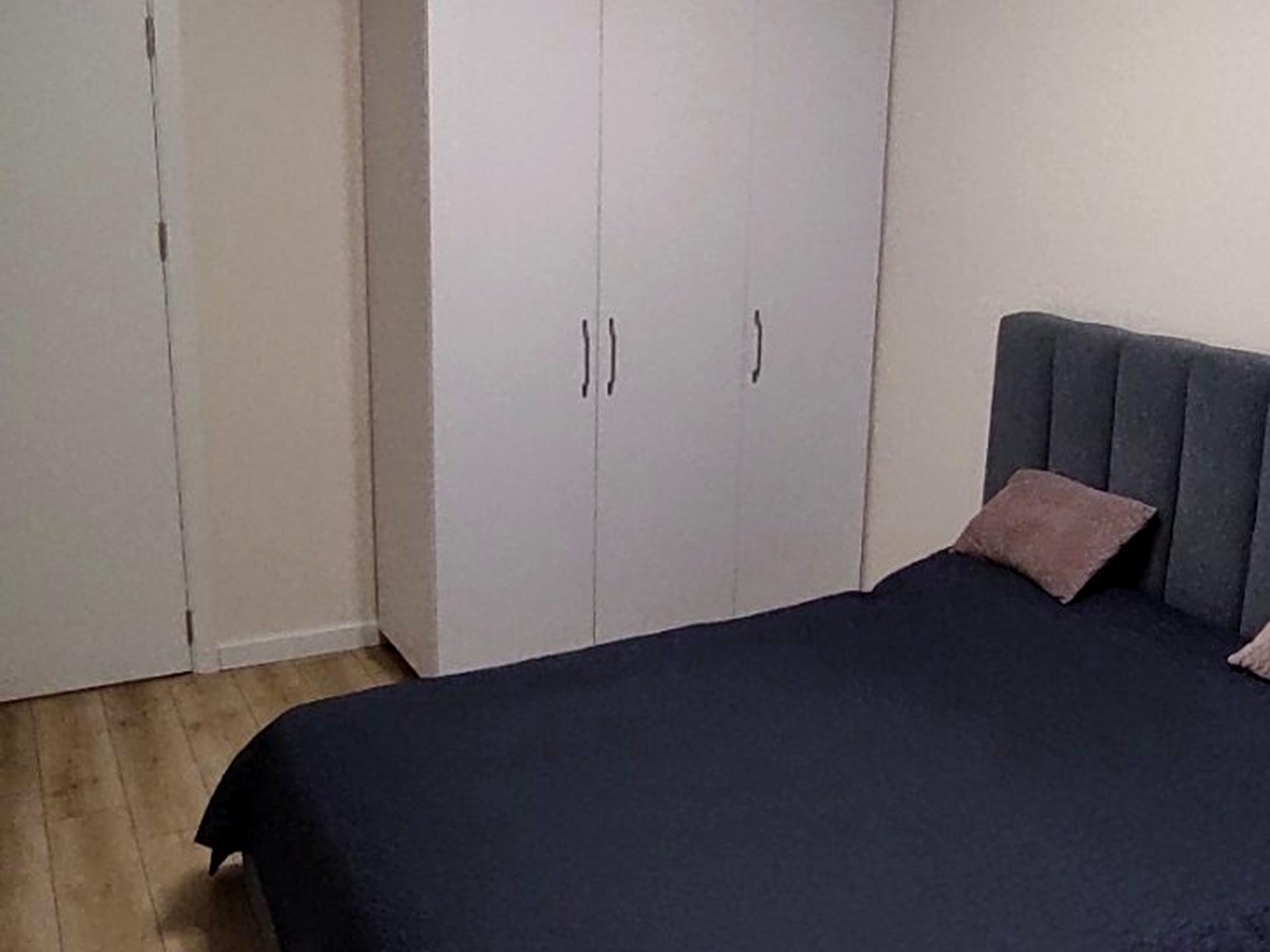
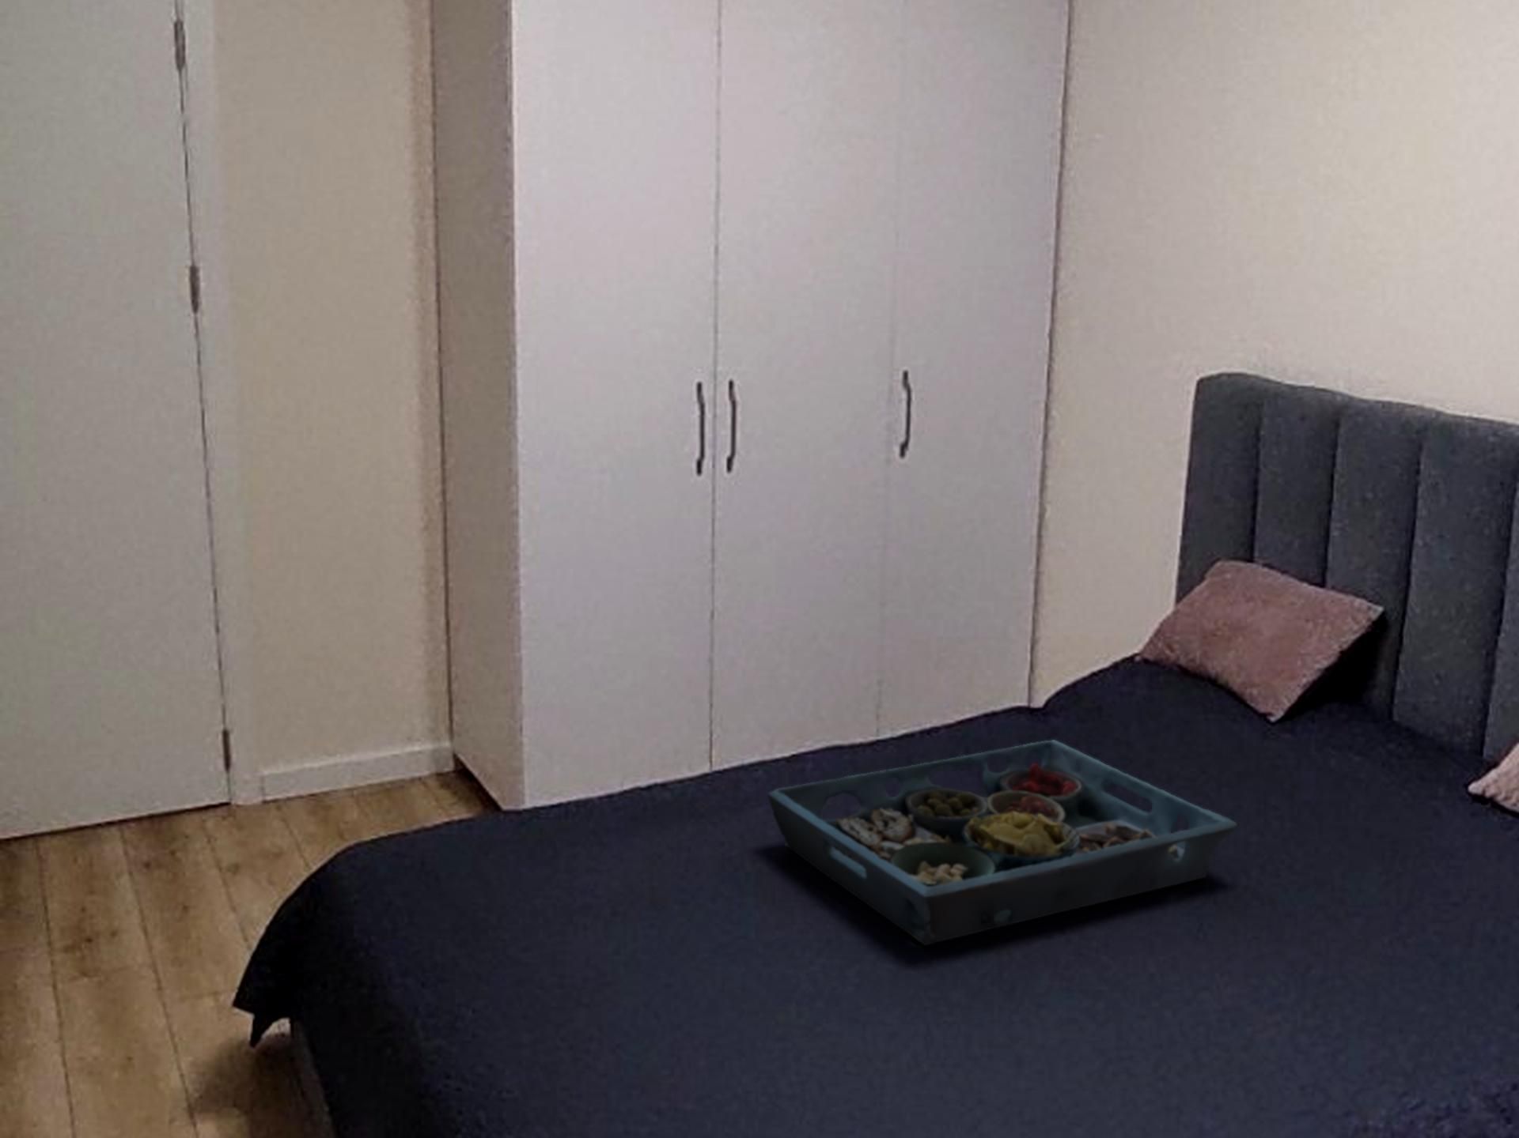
+ serving tray (998, 830)
